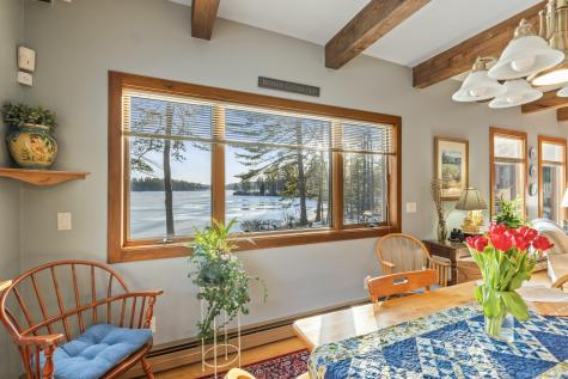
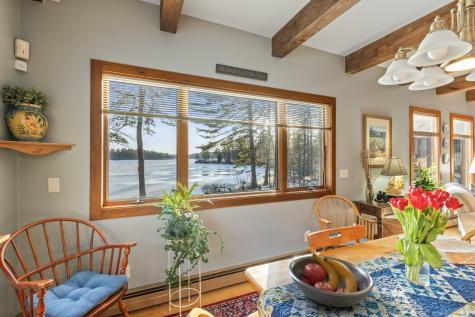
+ fruit bowl (328, 280)
